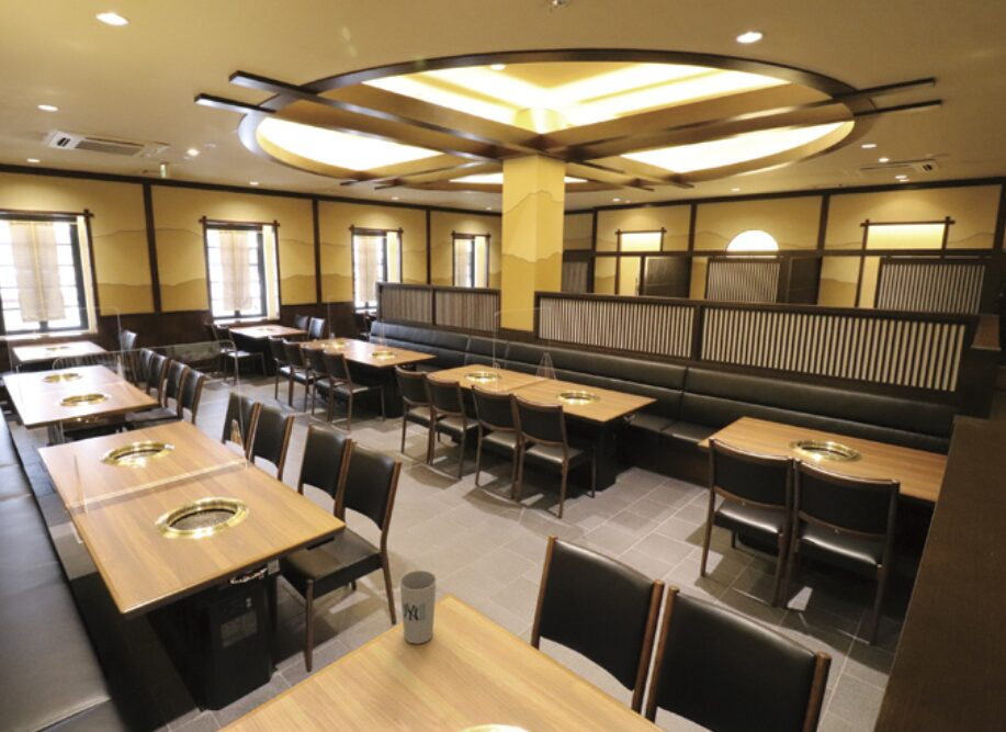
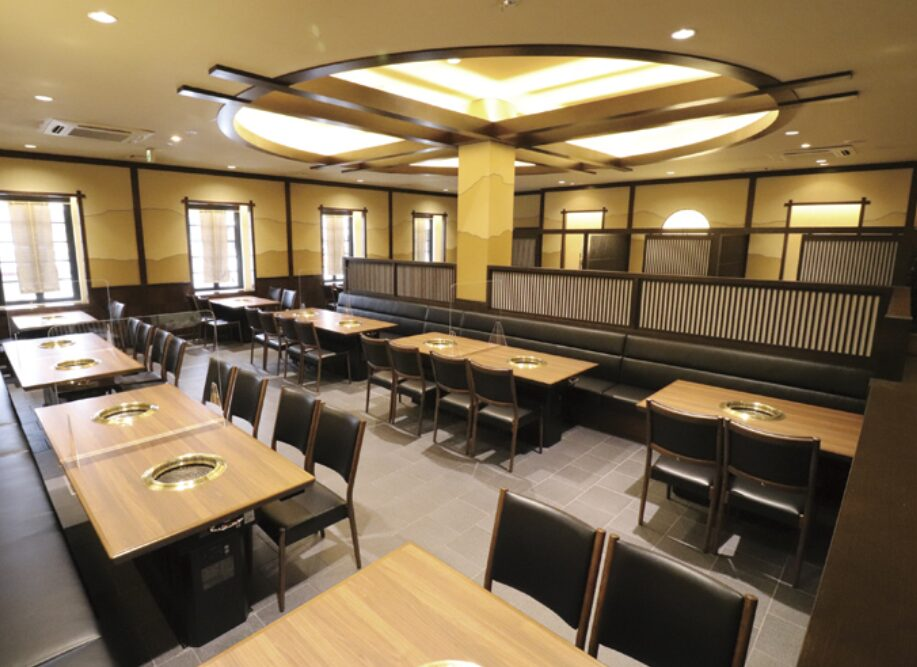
- cup (418, 607)
